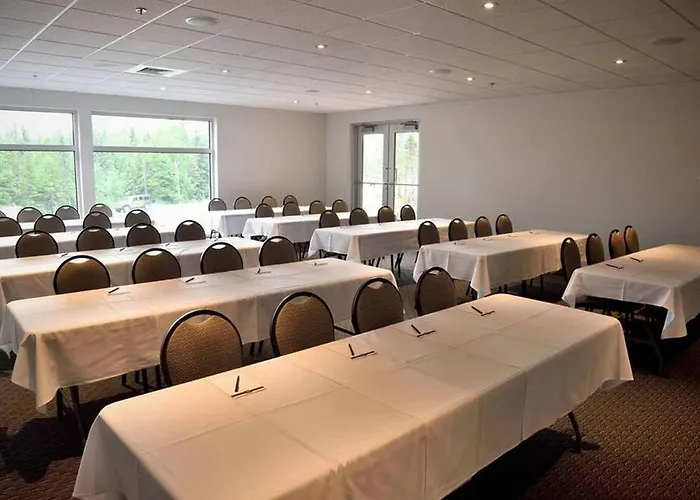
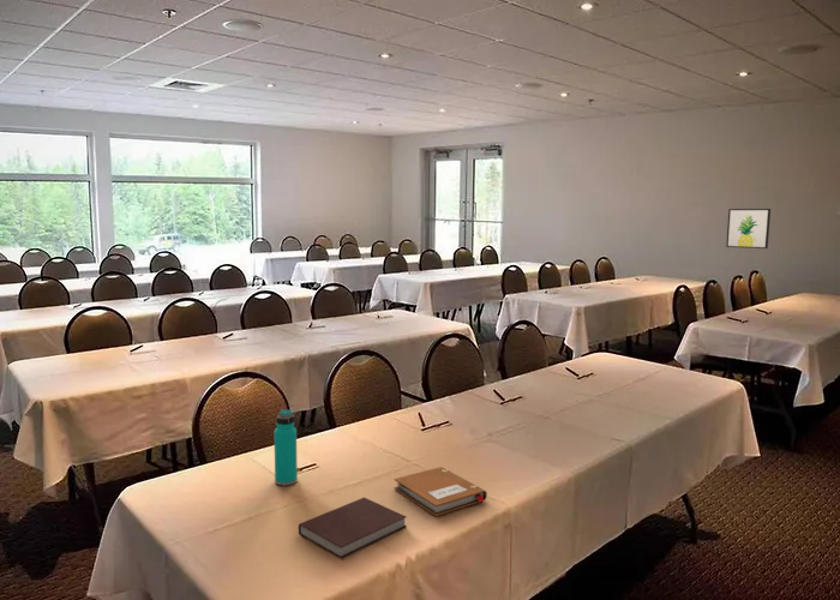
+ notebook (353, 524)
+ wall art (748, 228)
+ water bottle (286, 445)
+ notebook (440, 490)
